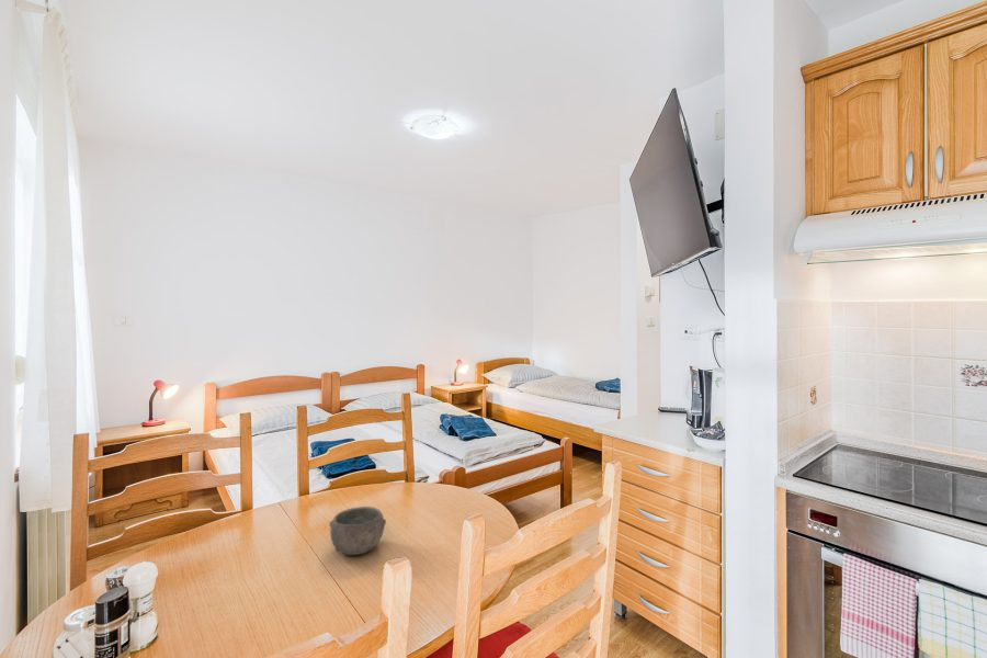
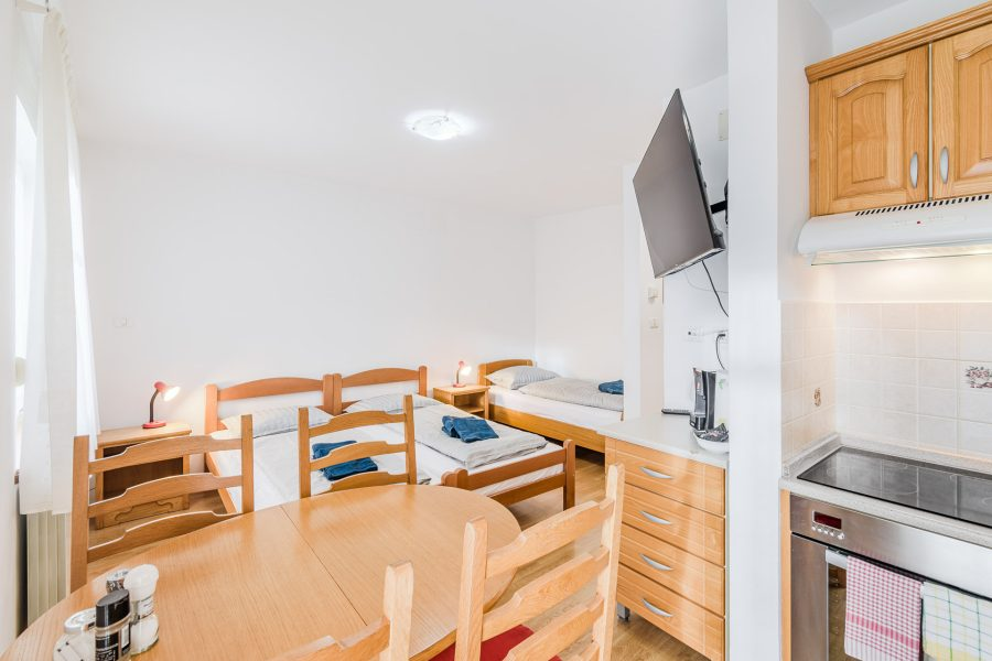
- bowl (358, 531)
